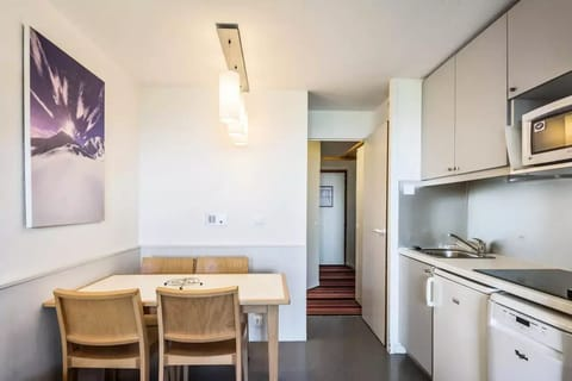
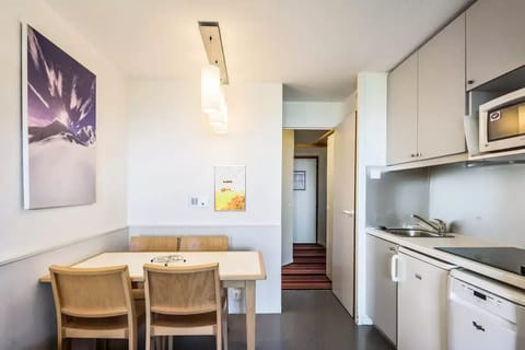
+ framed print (230, 188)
